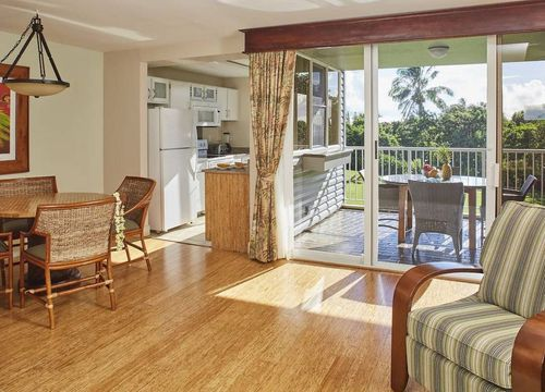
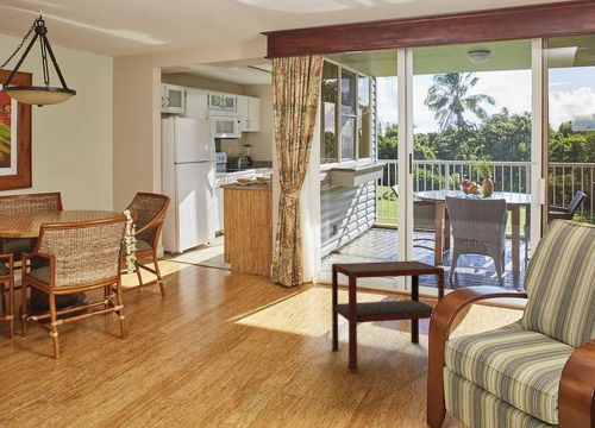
+ side table (386, 310)
